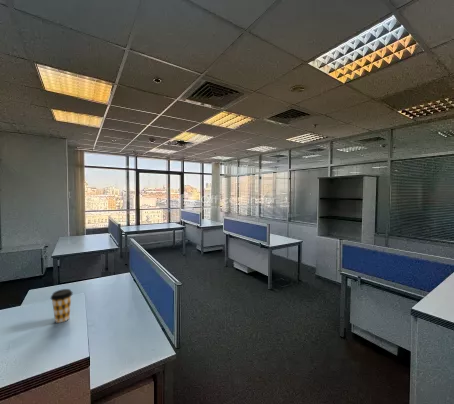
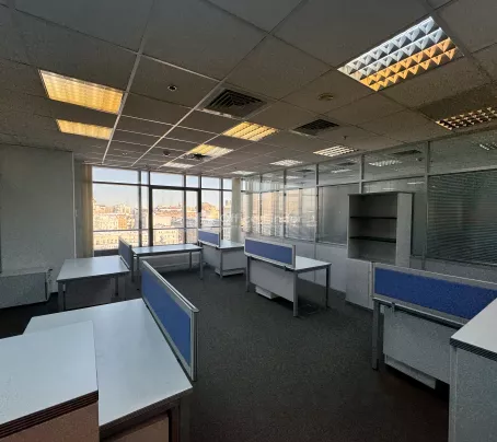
- coffee cup (62, 305)
